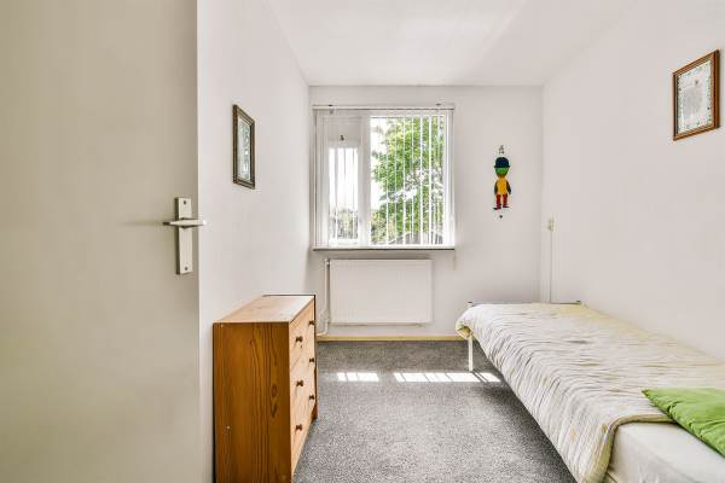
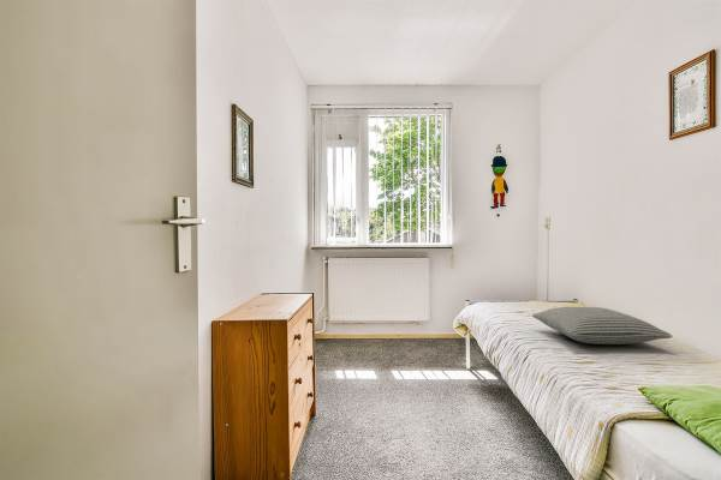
+ pillow (594, 324)
